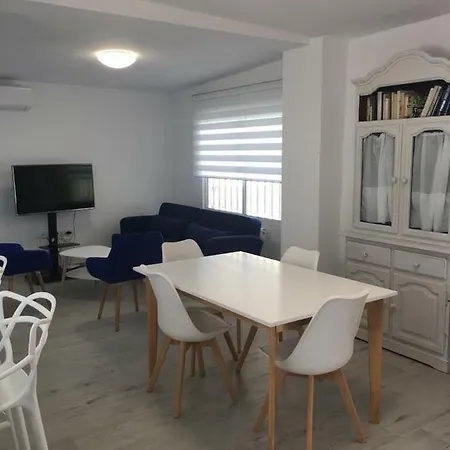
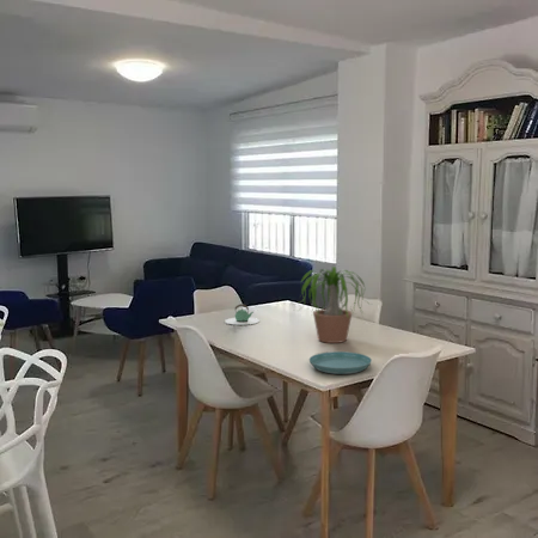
+ teapot (242, 312)
+ saucer (340, 362)
+ potted plant (324, 304)
